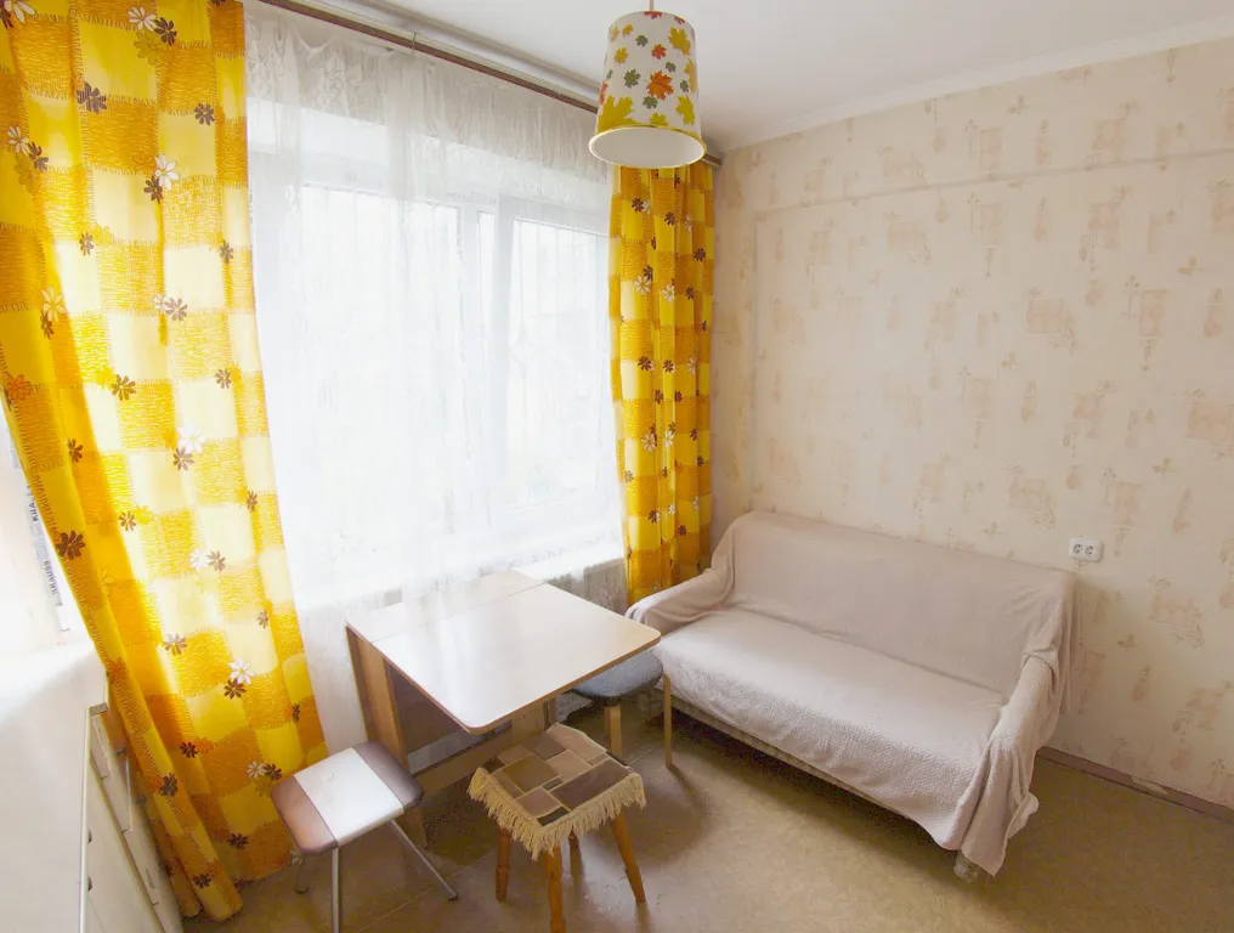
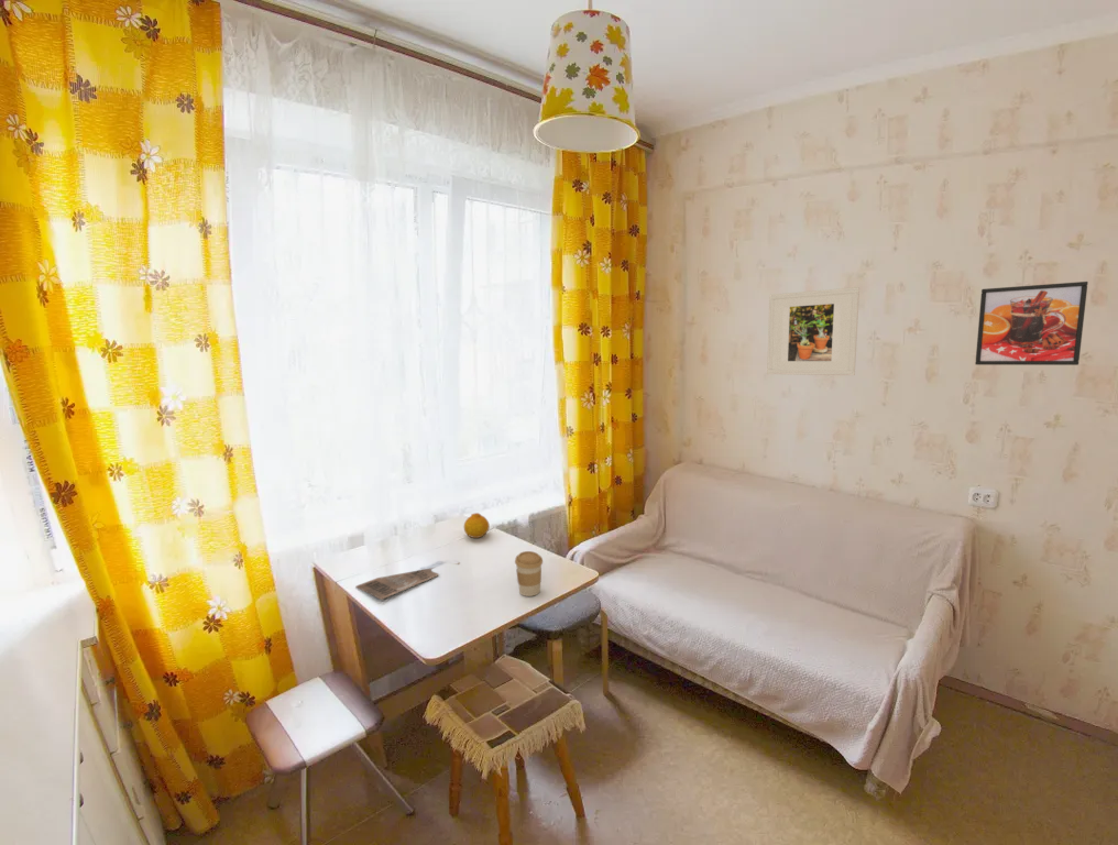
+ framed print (1028, 325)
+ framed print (810, 333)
+ fruit (475, 525)
+ coffee cup (528, 572)
+ home sign (412, 574)
